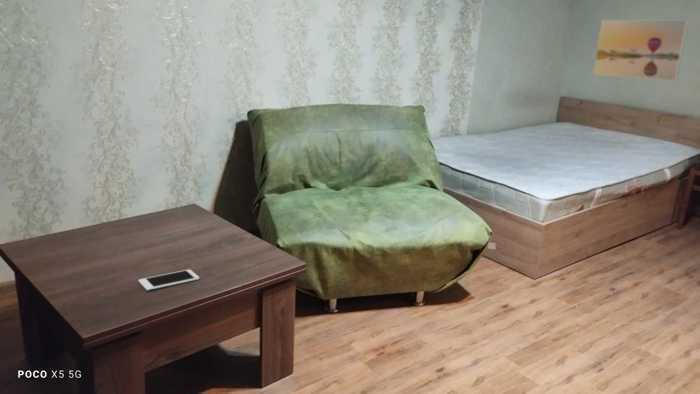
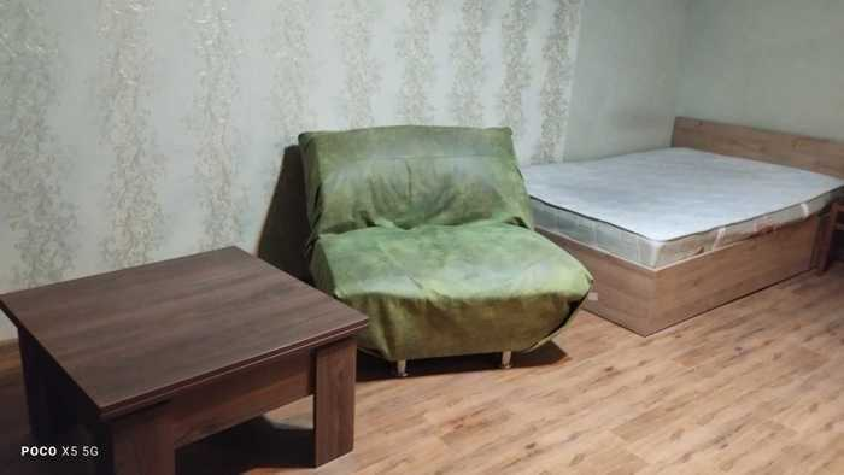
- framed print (637, 49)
- cell phone (169, 279)
